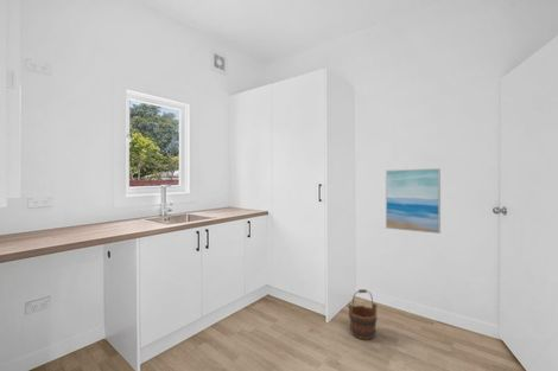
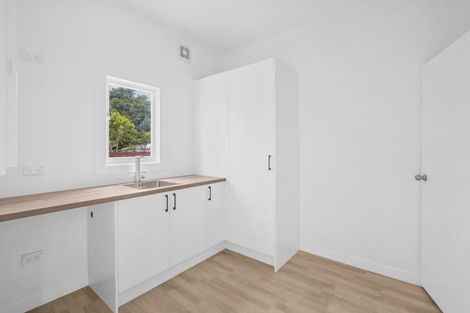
- wooden bucket (362, 311)
- wall art (411, 199)
